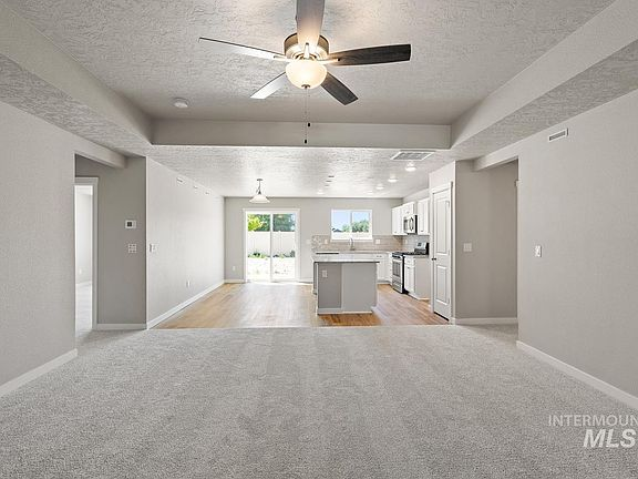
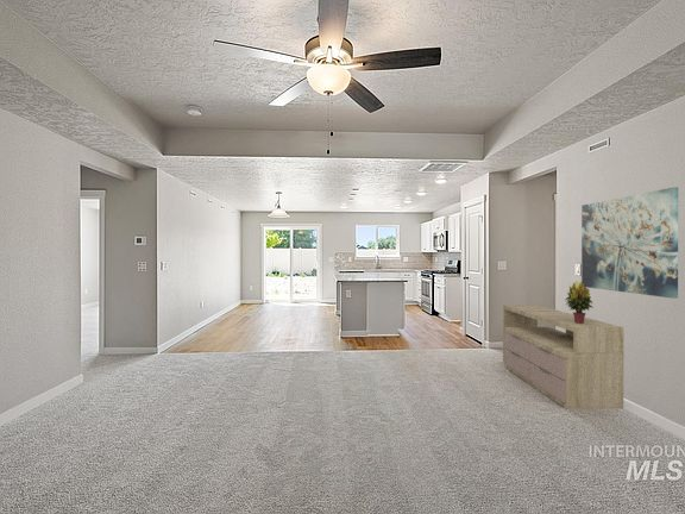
+ wall art (622, 244)
+ potted plant (578, 301)
+ sideboard (546, 347)
